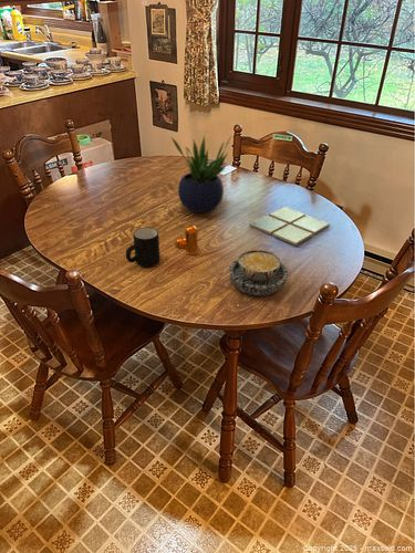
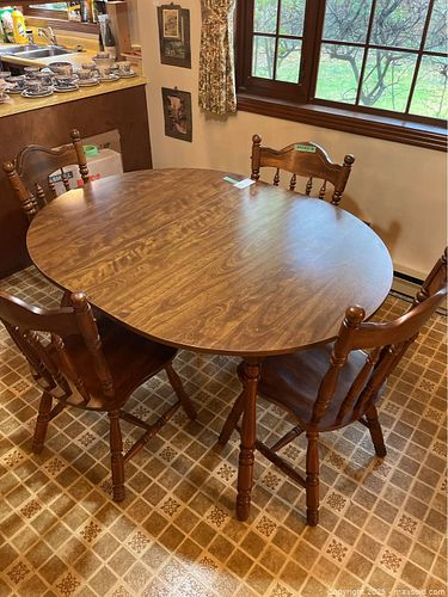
- mug (142, 249)
- drink coaster (289, 223)
- bowl (258, 271)
- pepper shaker (186, 236)
- potted plant (205, 174)
